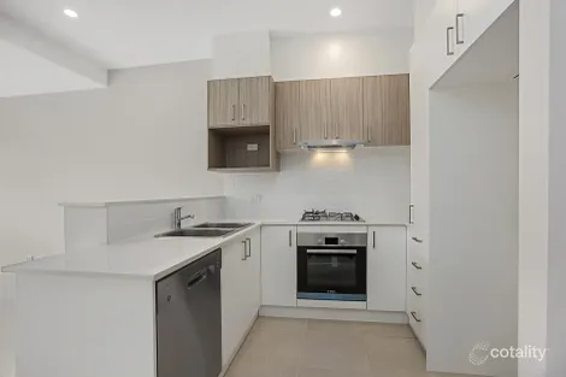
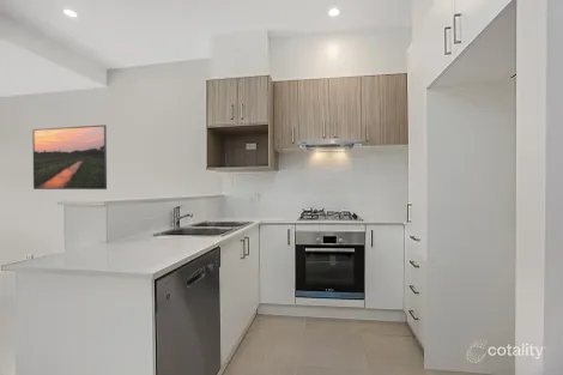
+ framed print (68, 158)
